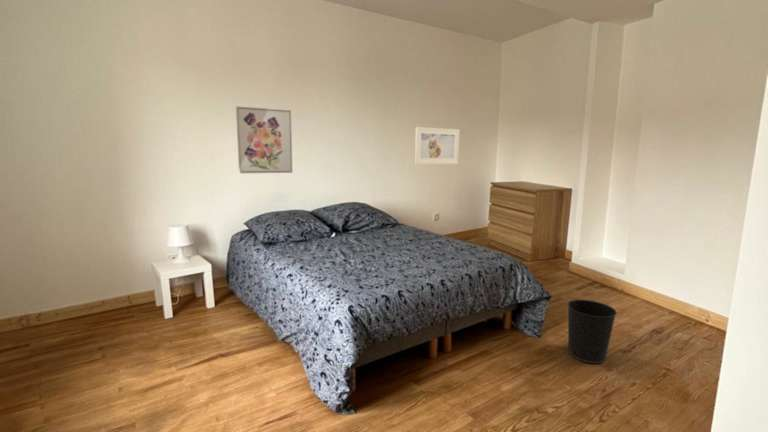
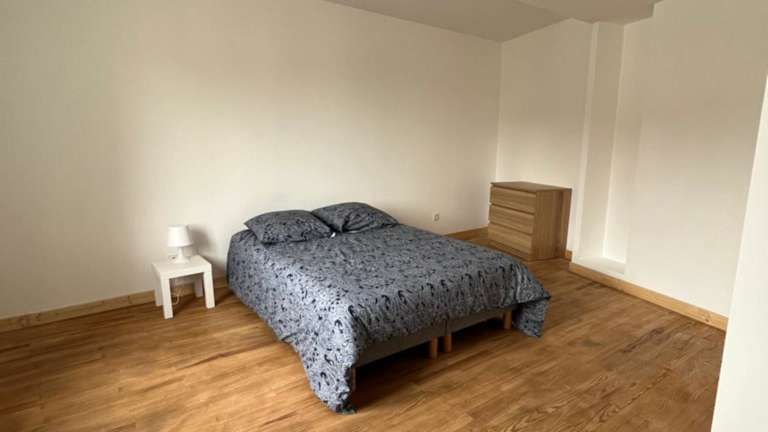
- wastebasket (588, 331)
- wall art (265, 141)
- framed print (437, 146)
